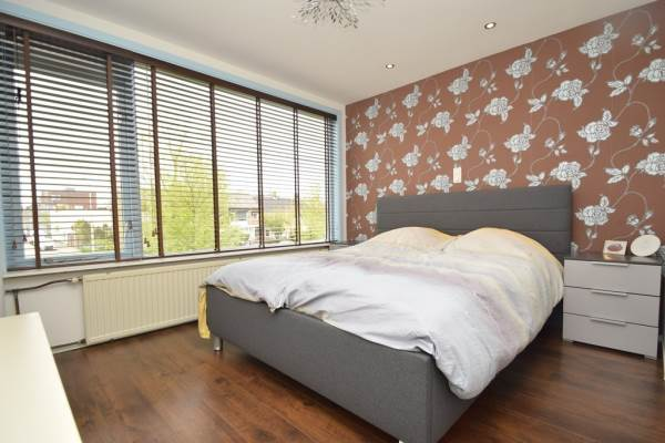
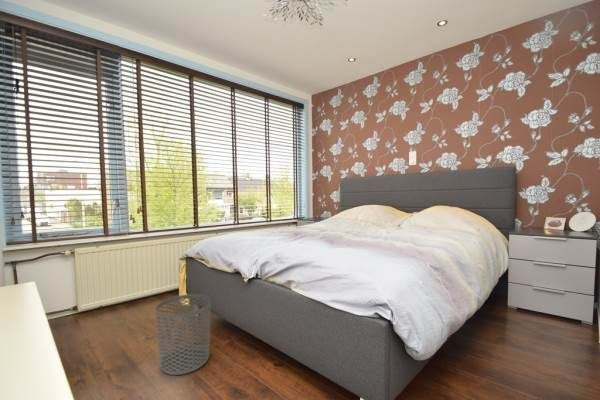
+ waste bin (184, 332)
